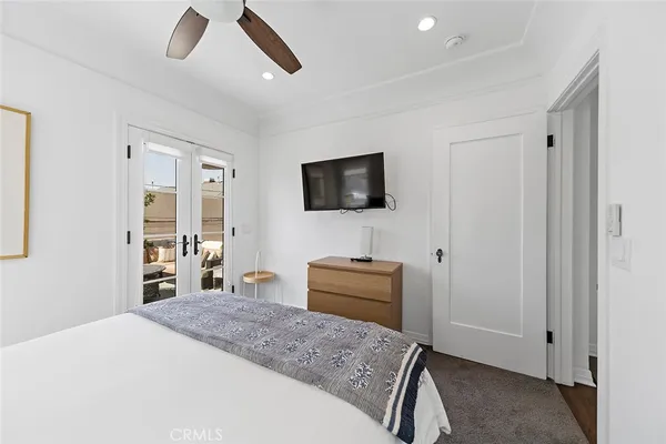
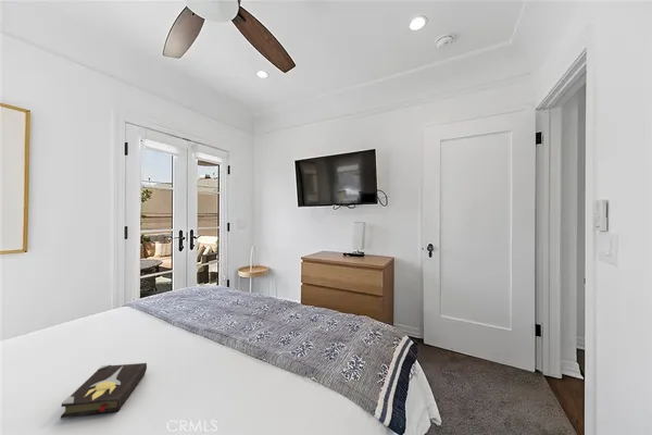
+ hardback book (109, 385)
